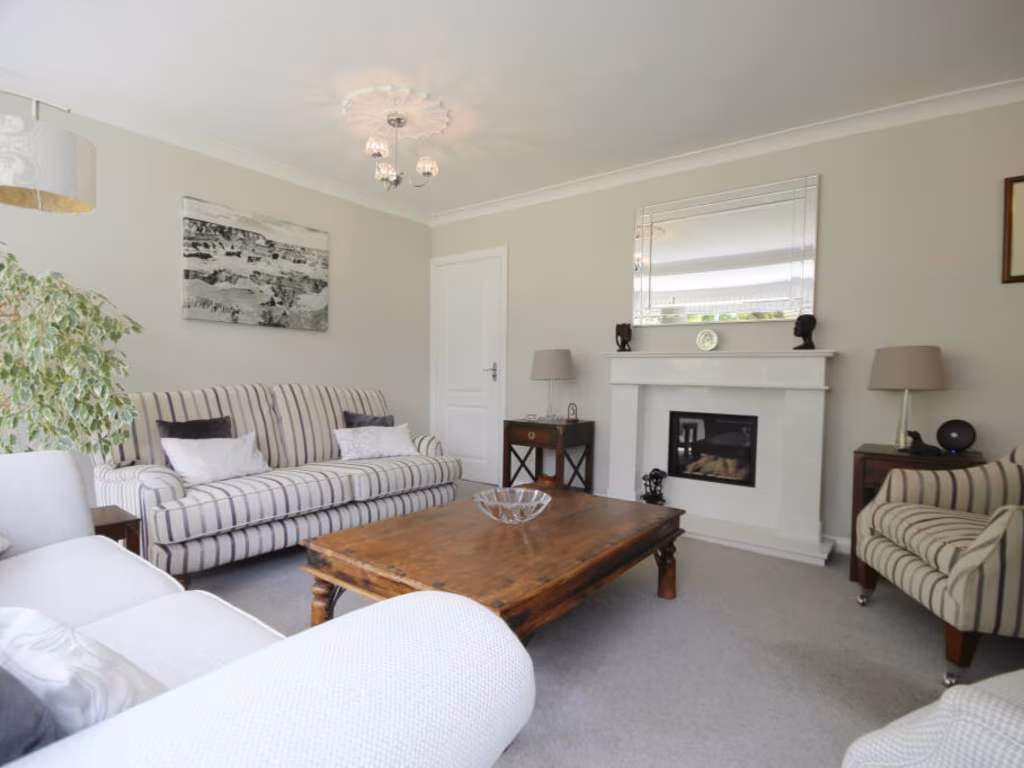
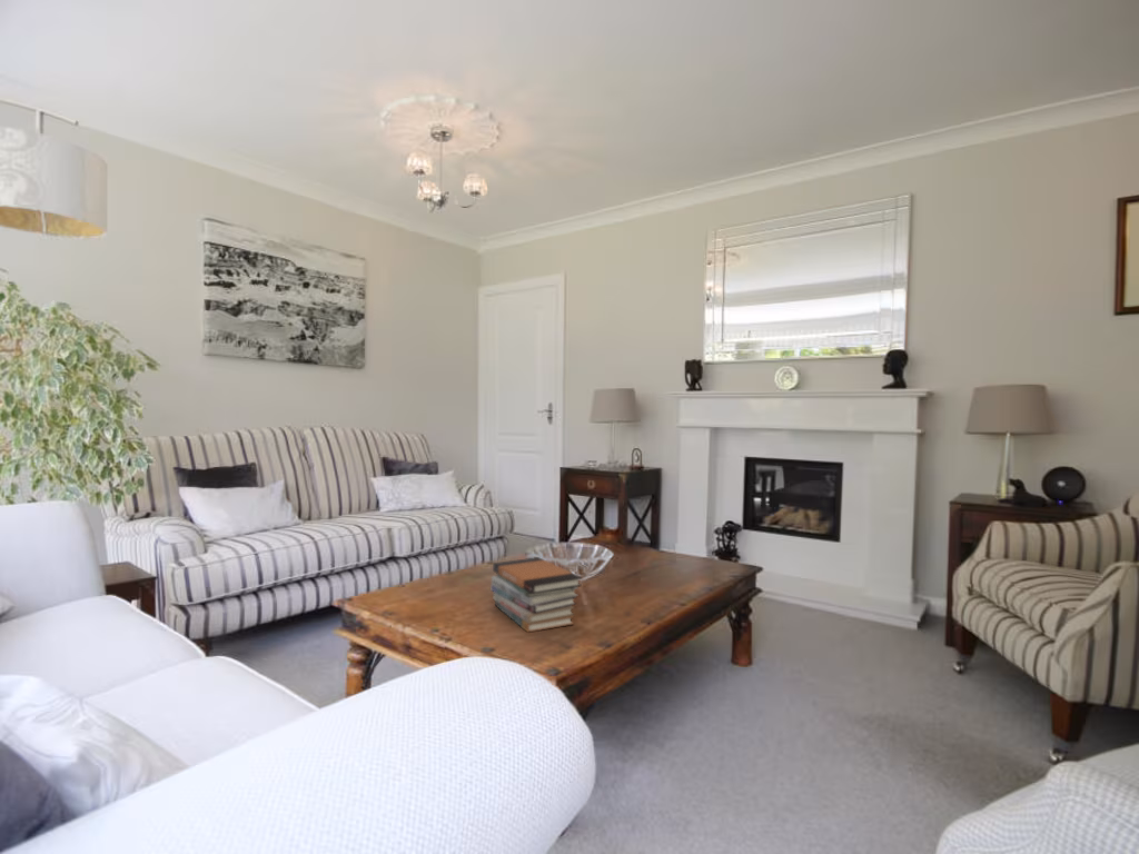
+ book stack (533, 592)
